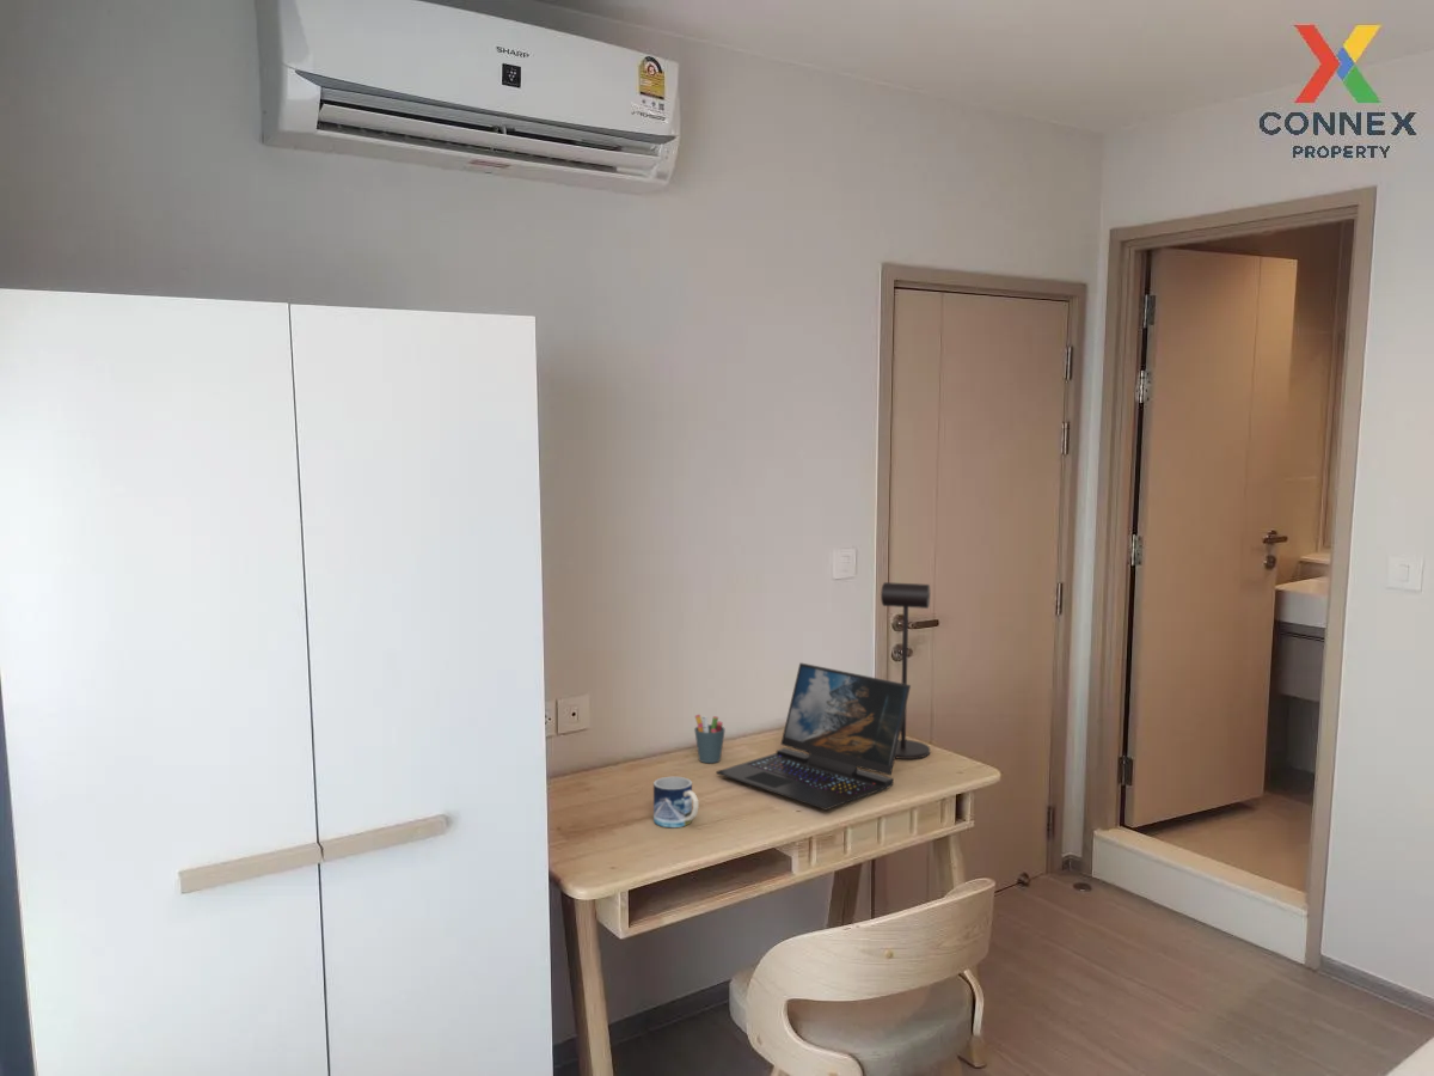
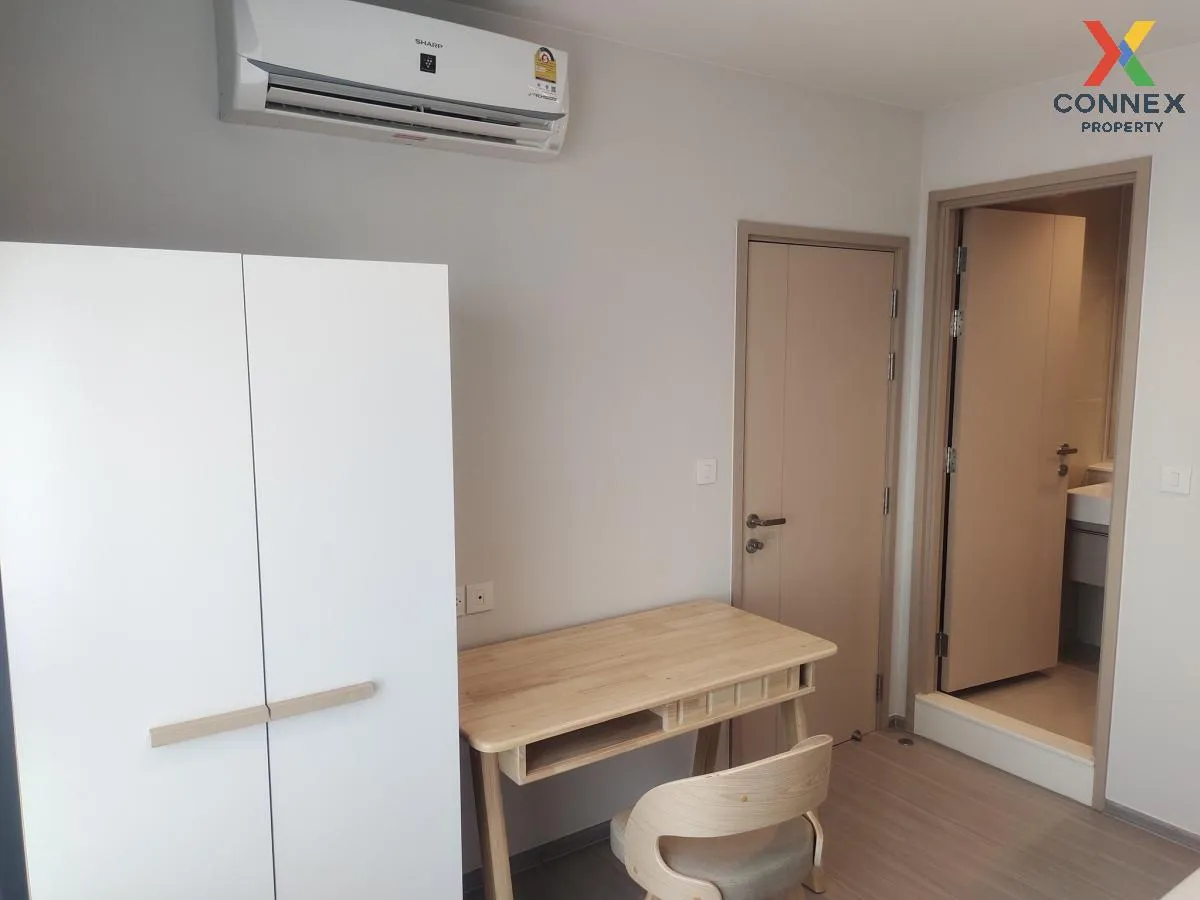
- mug (678, 803)
- desk lamp (903, 667)
- laptop (811, 732)
- pen holder (709, 735)
